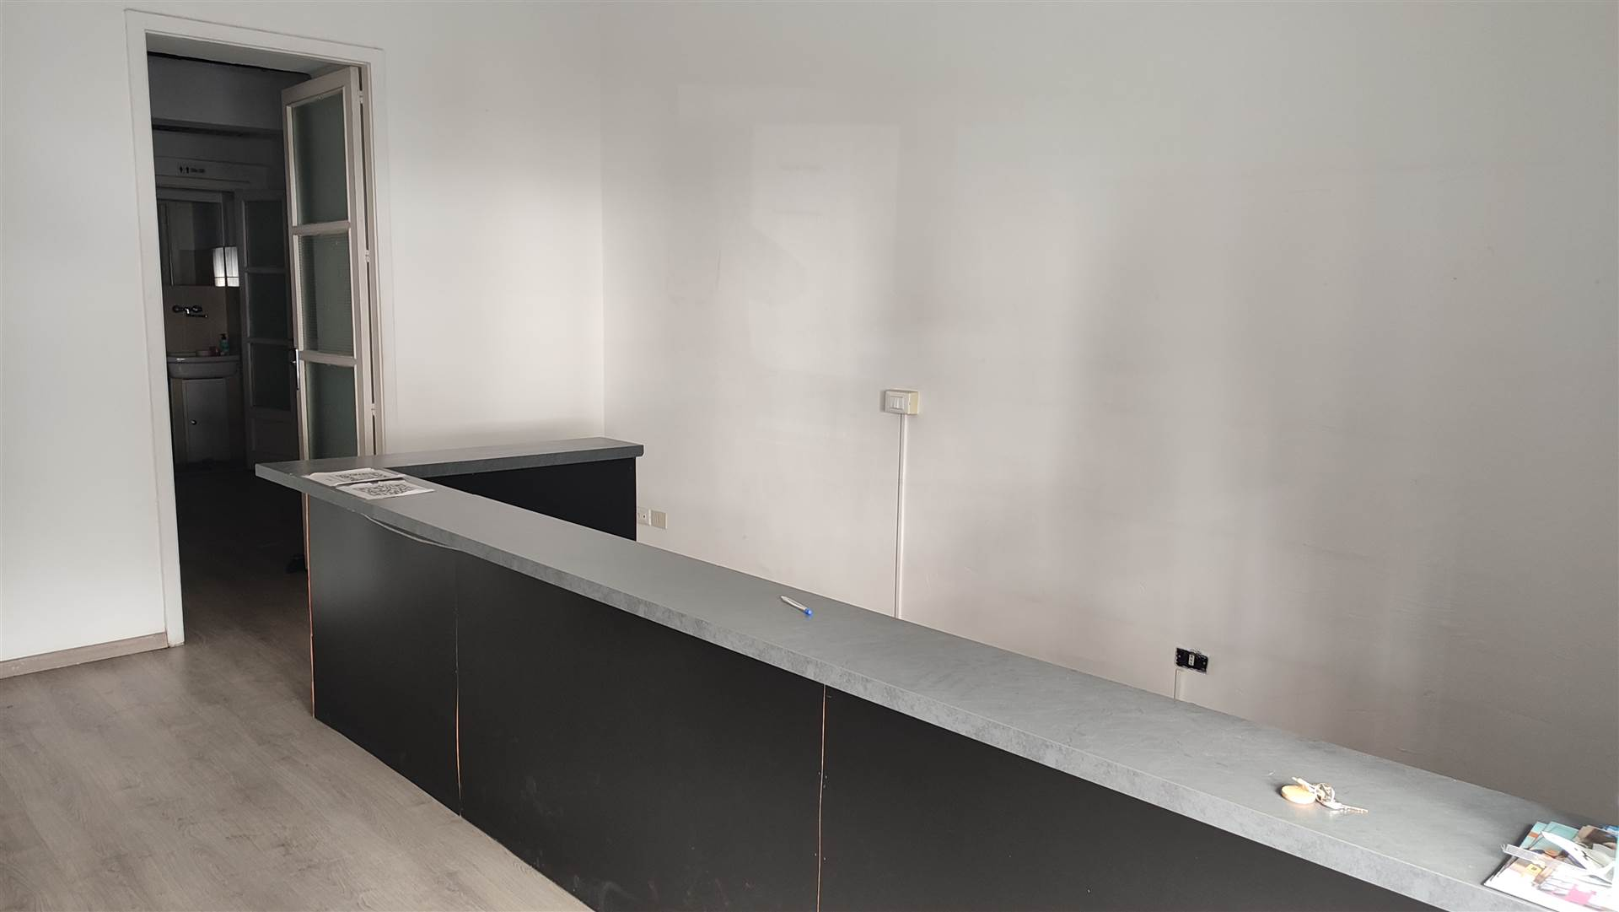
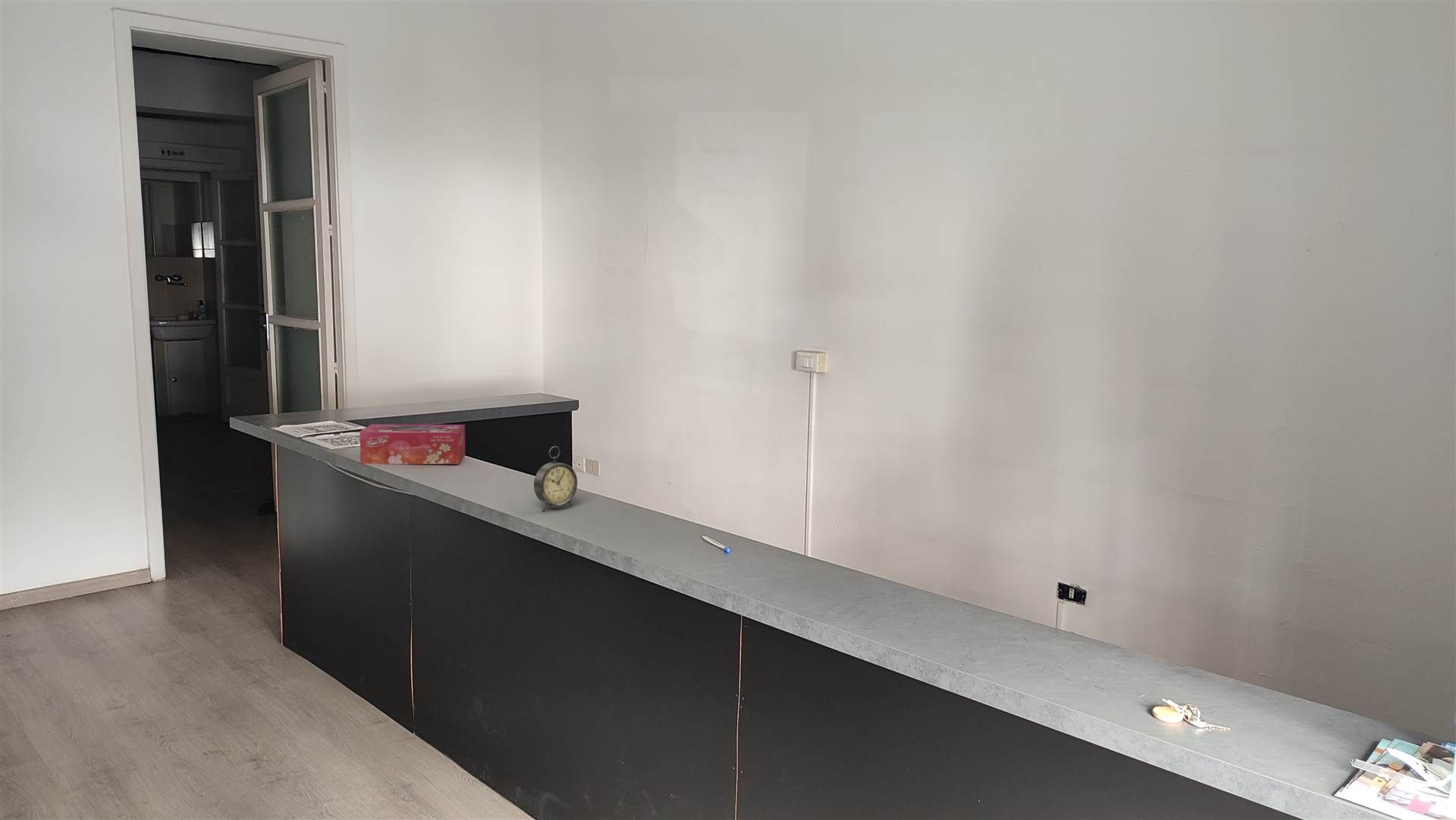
+ alarm clock (554, 477)
+ tissue box (414, 444)
